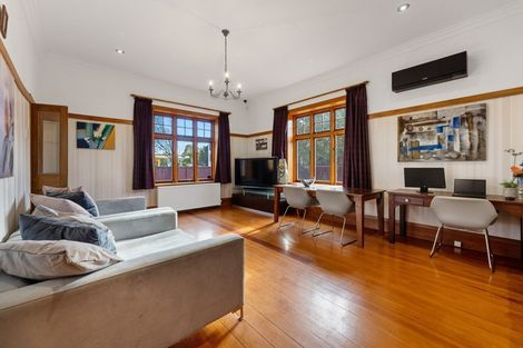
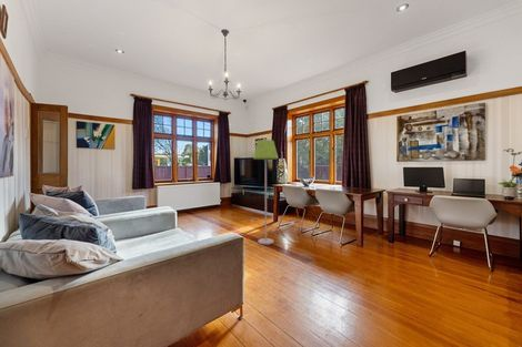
+ floor lamp (265, 191)
